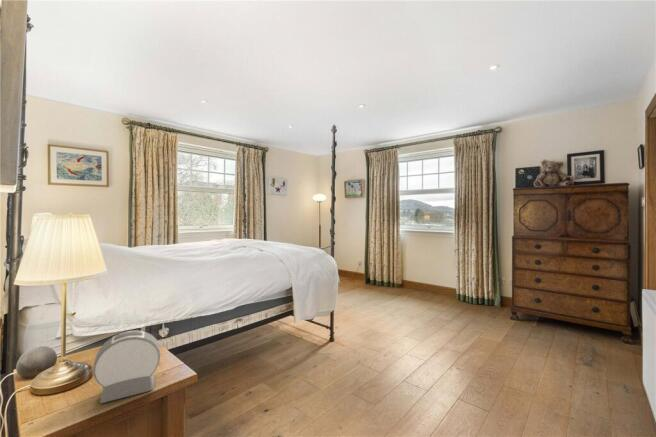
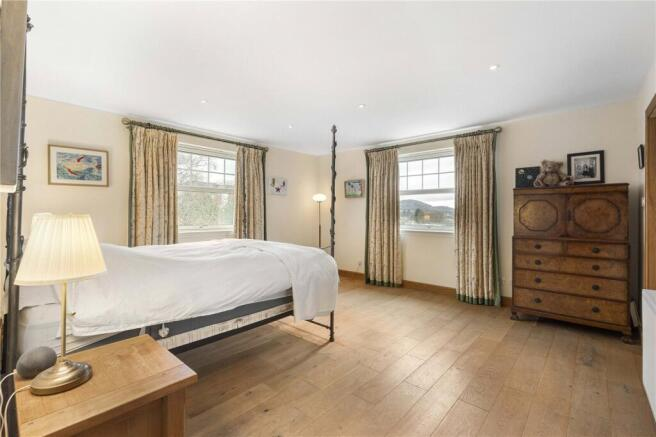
- alarm clock (128, 360)
